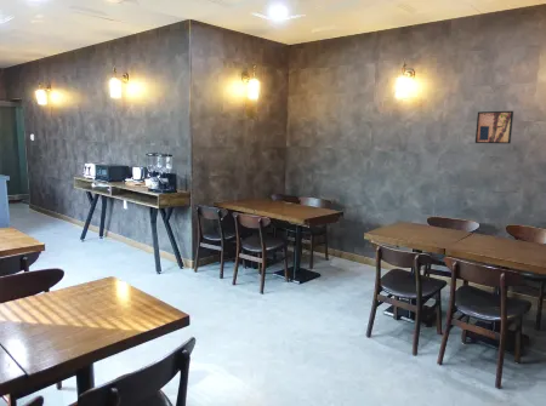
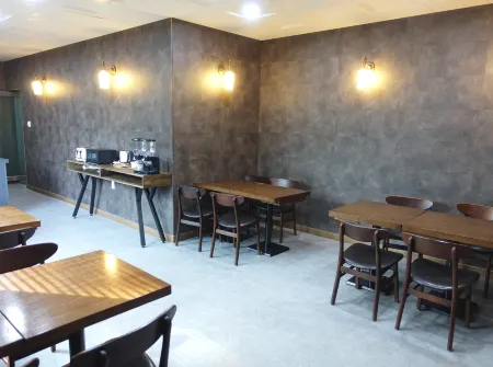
- wall art (494, 127)
